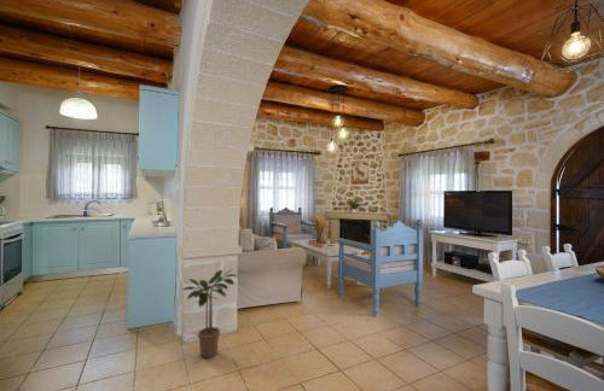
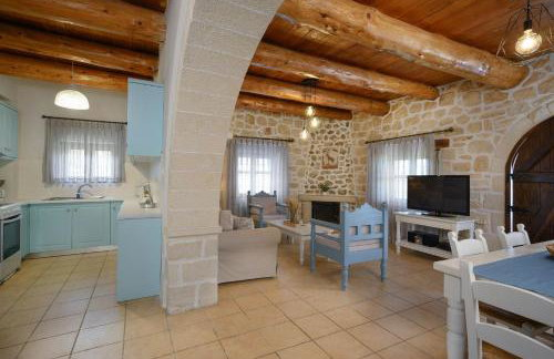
- potted plant (209, 310)
